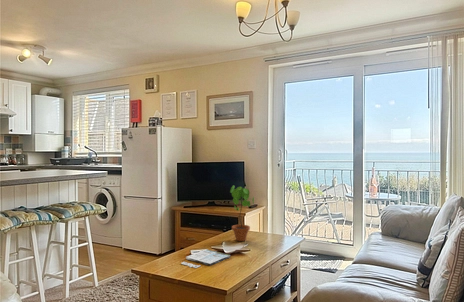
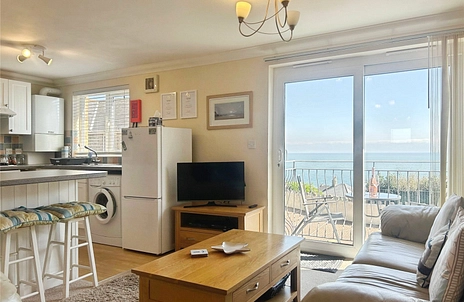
- magazine (203, 258)
- potted plant (240, 212)
